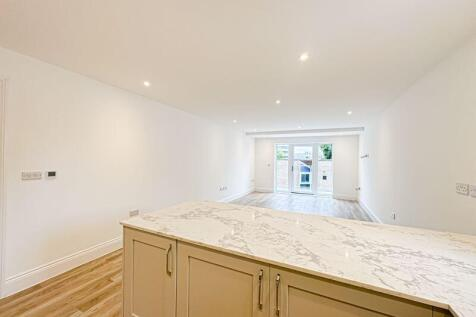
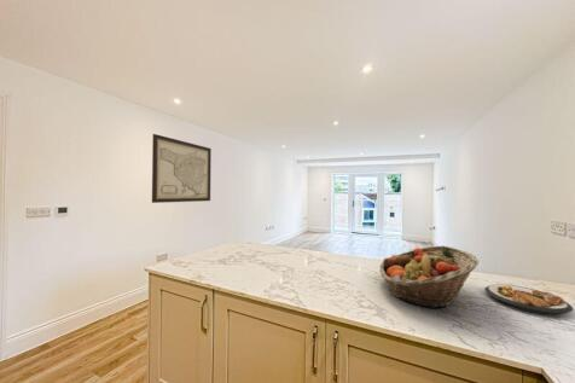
+ plate (524, 295)
+ fruit basket (423, 271)
+ wall art (185, 172)
